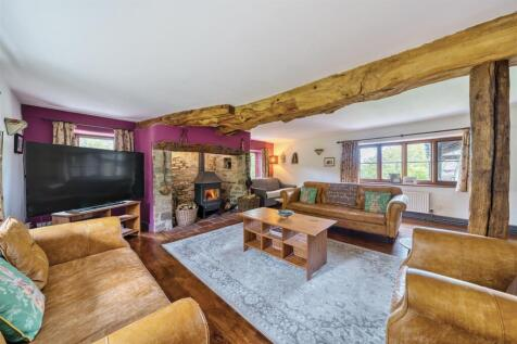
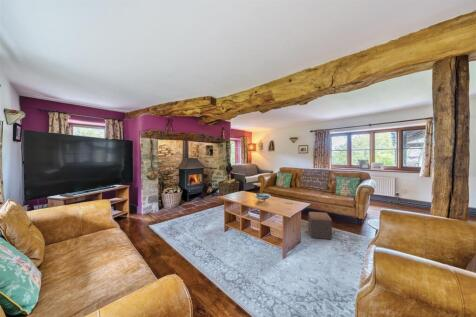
+ footstool (319, 224)
